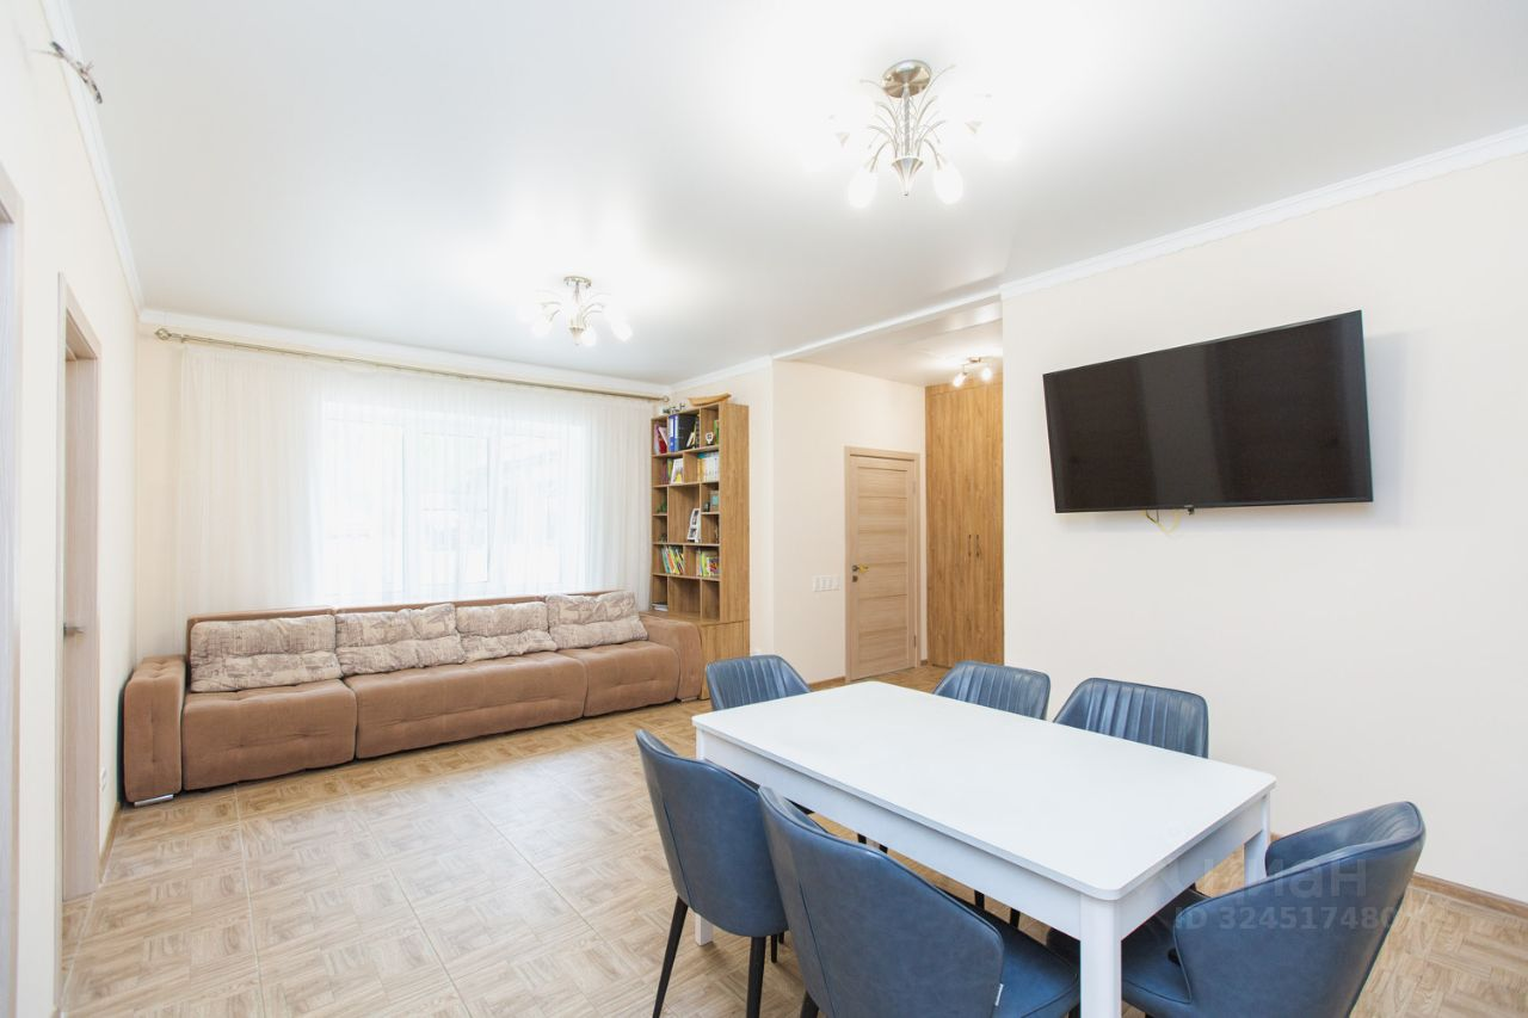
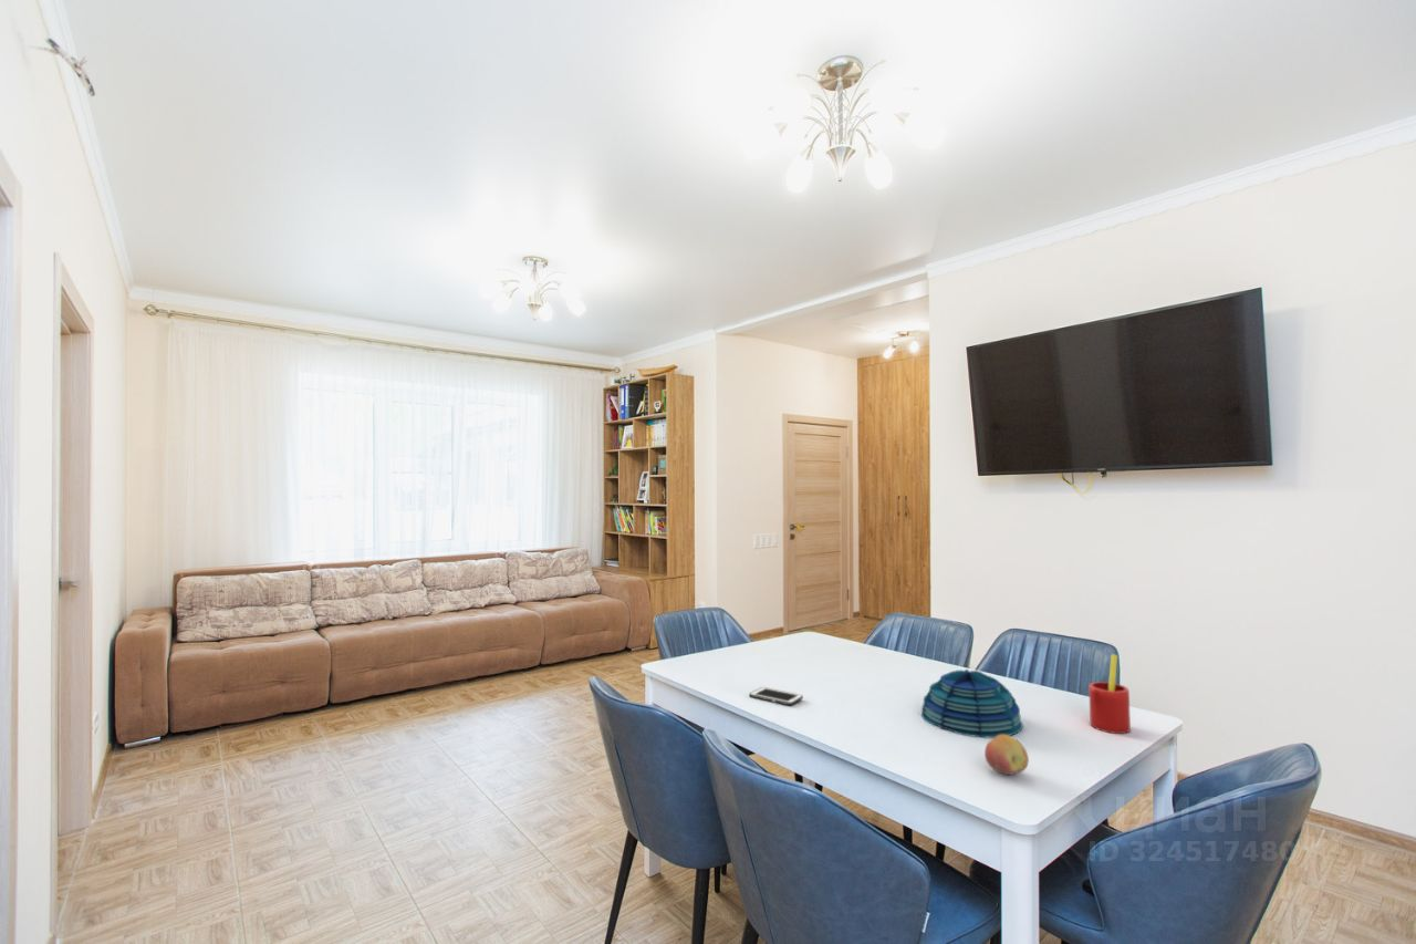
+ fruit (1004, 754)
+ straw (1110, 692)
+ cell phone (775, 695)
+ decorative bowl (969, 695)
